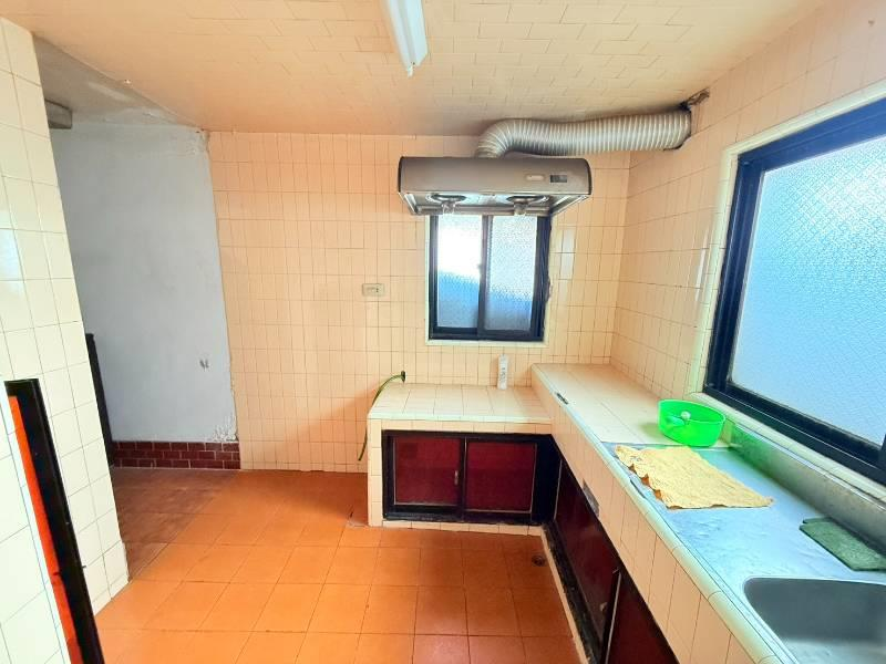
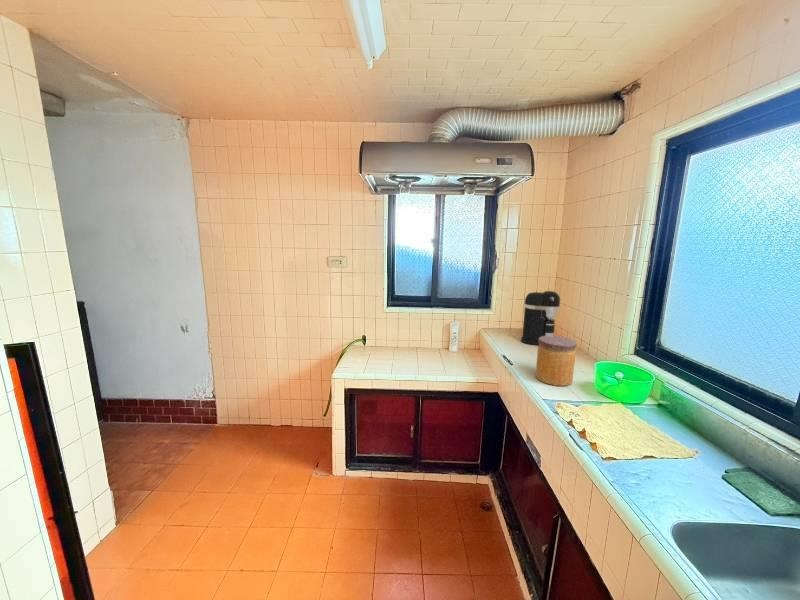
+ coffee maker (540, 316)
+ jar (555, 359)
